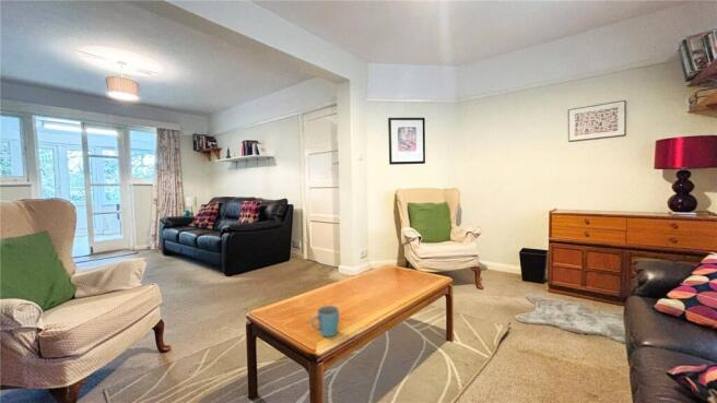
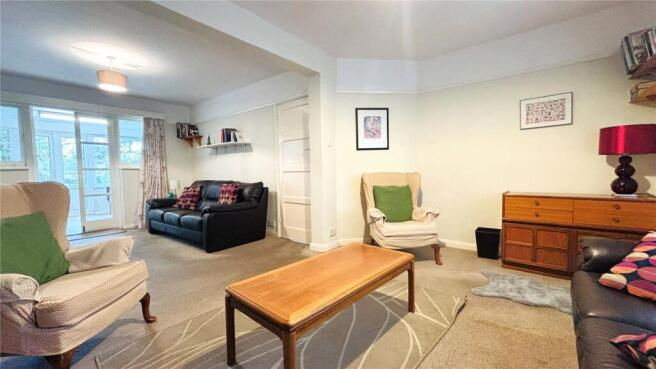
- mug (325, 322)
